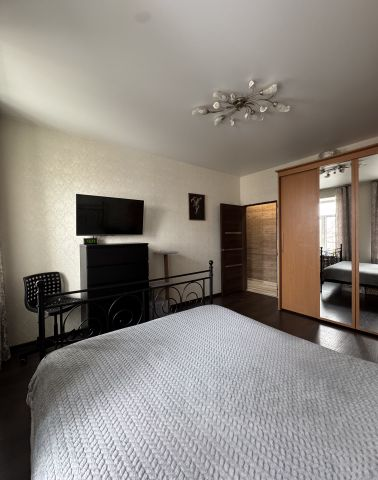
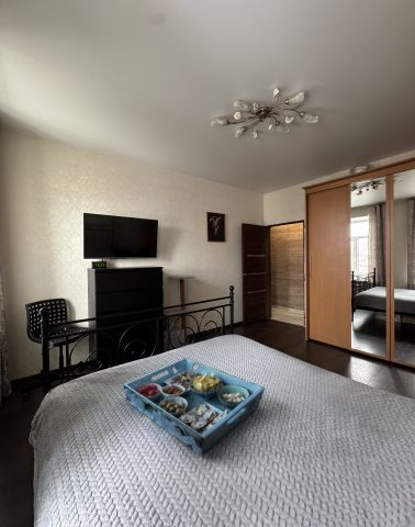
+ serving tray (192, 392)
